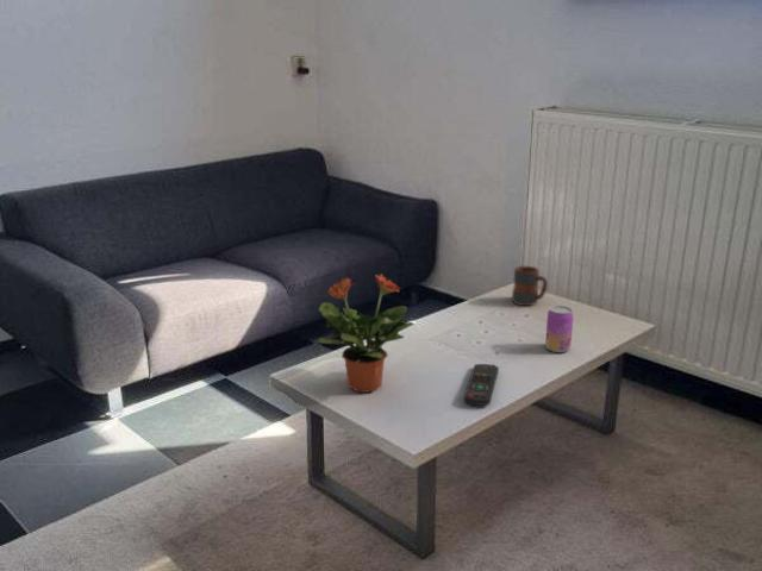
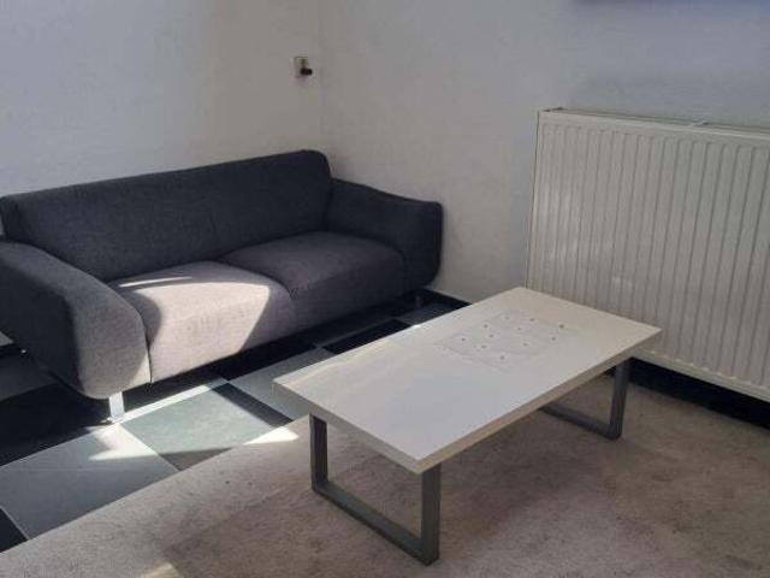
- beverage can (558, 328)
- mug (530, 287)
- potted plant (363, 331)
- remote control (481, 383)
